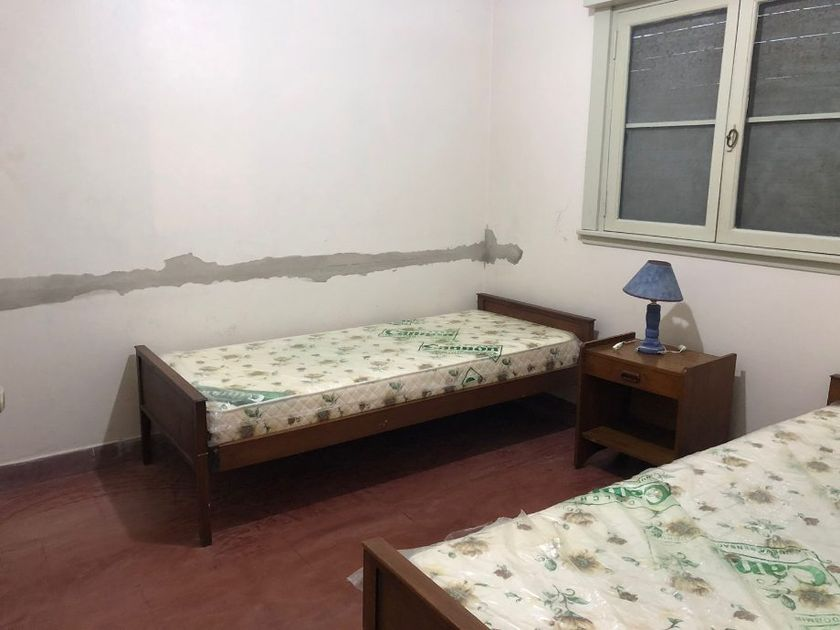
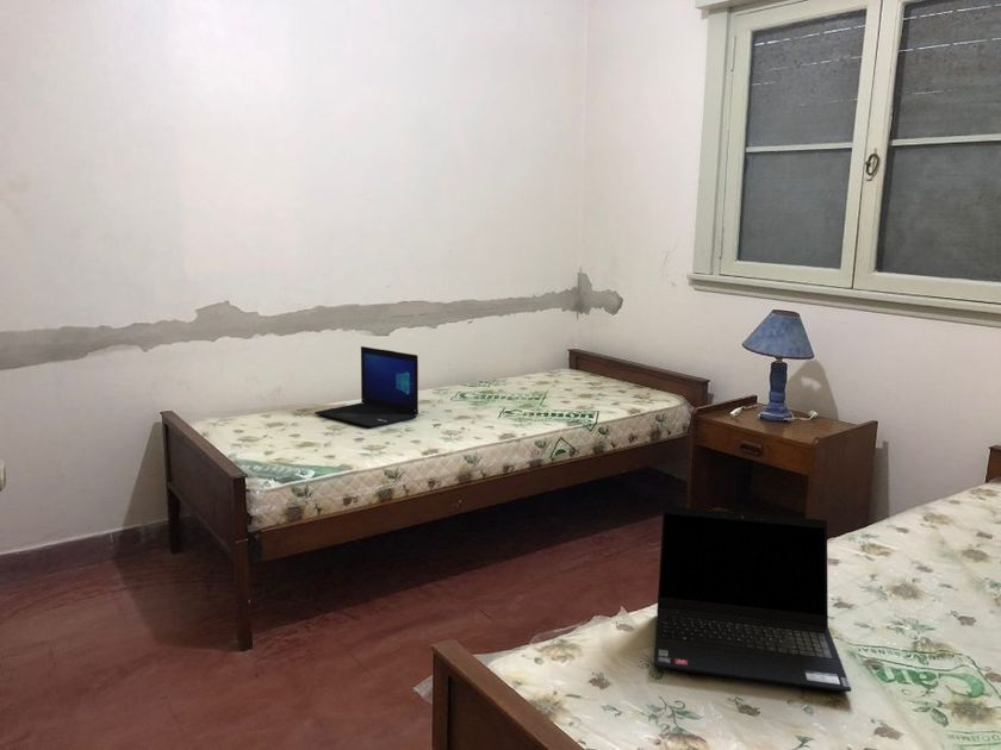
+ laptop computer (746, 590)
+ laptop (366, 385)
